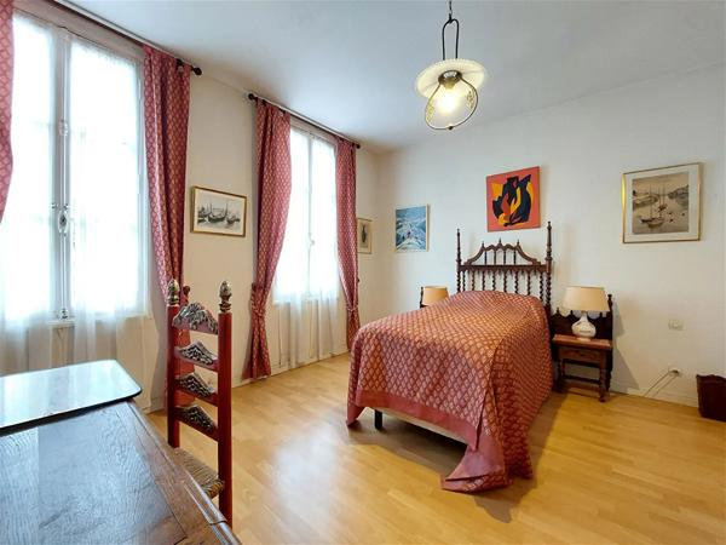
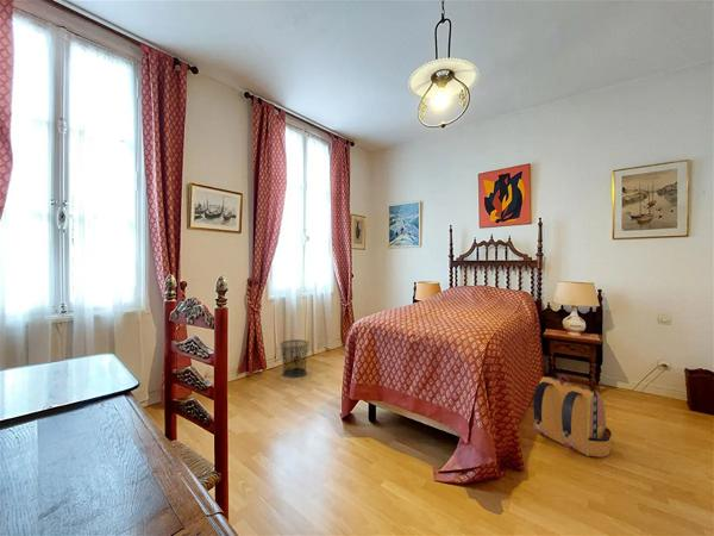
+ waste bin (294, 357)
+ backpack (569, 406)
